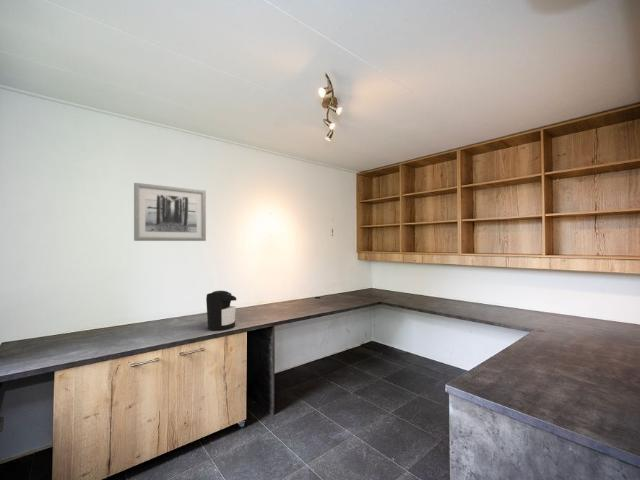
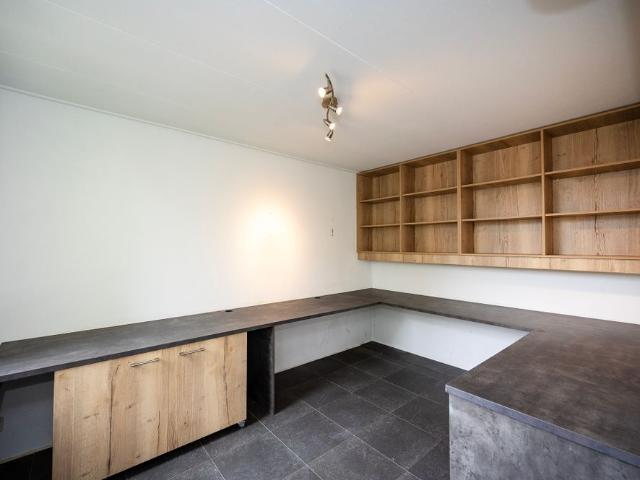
- coffee maker (222, 307)
- wall art (172, 213)
